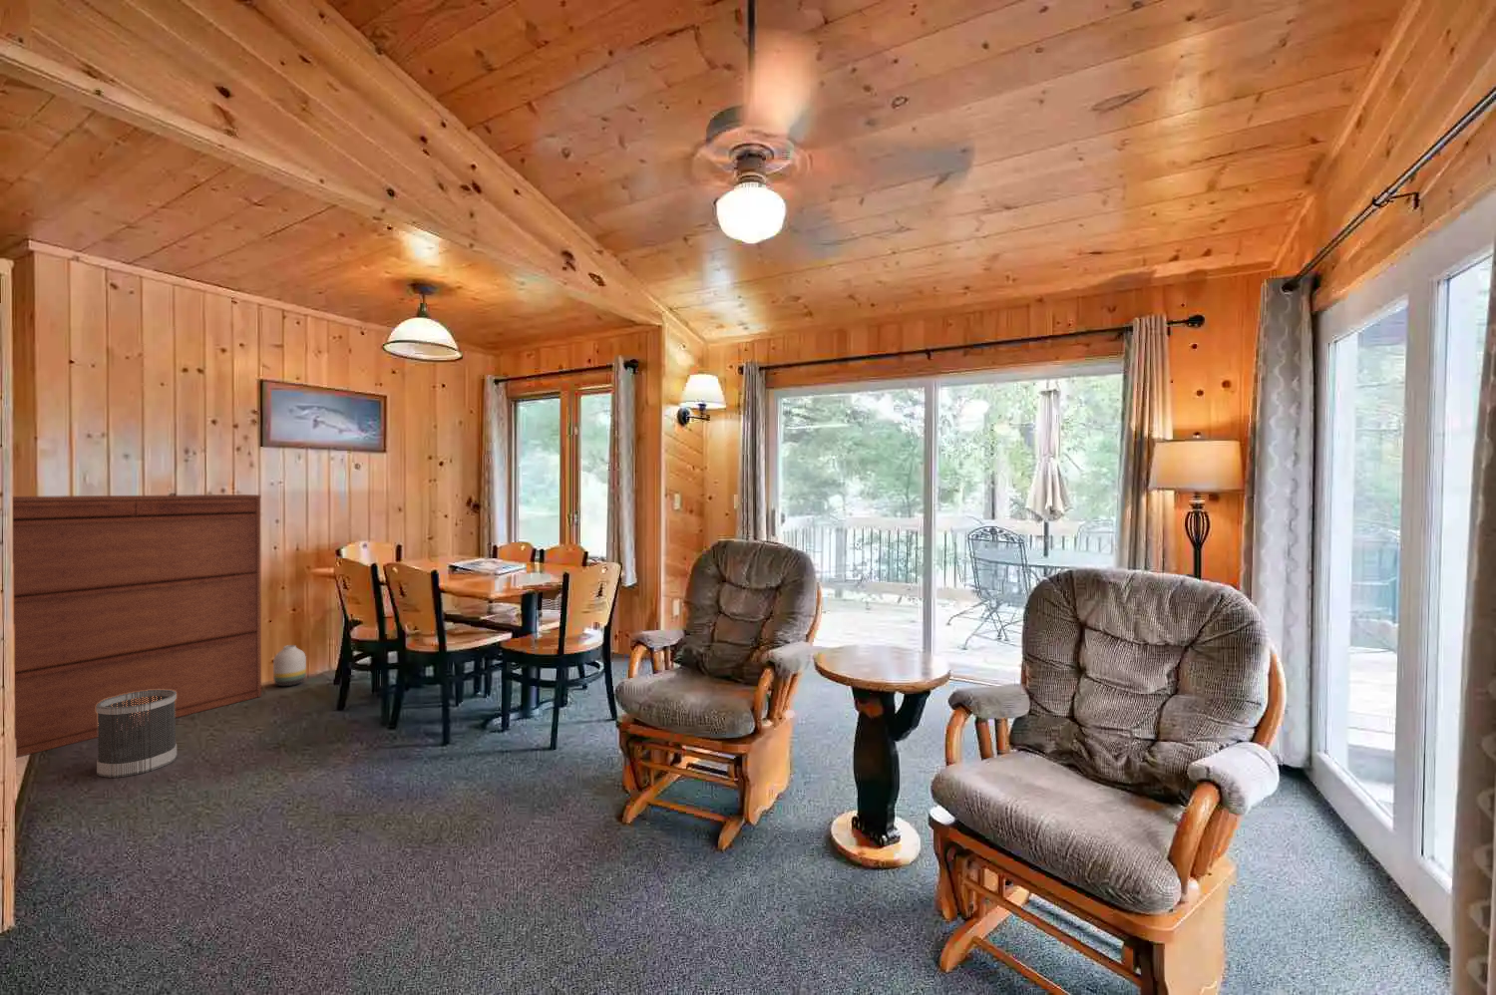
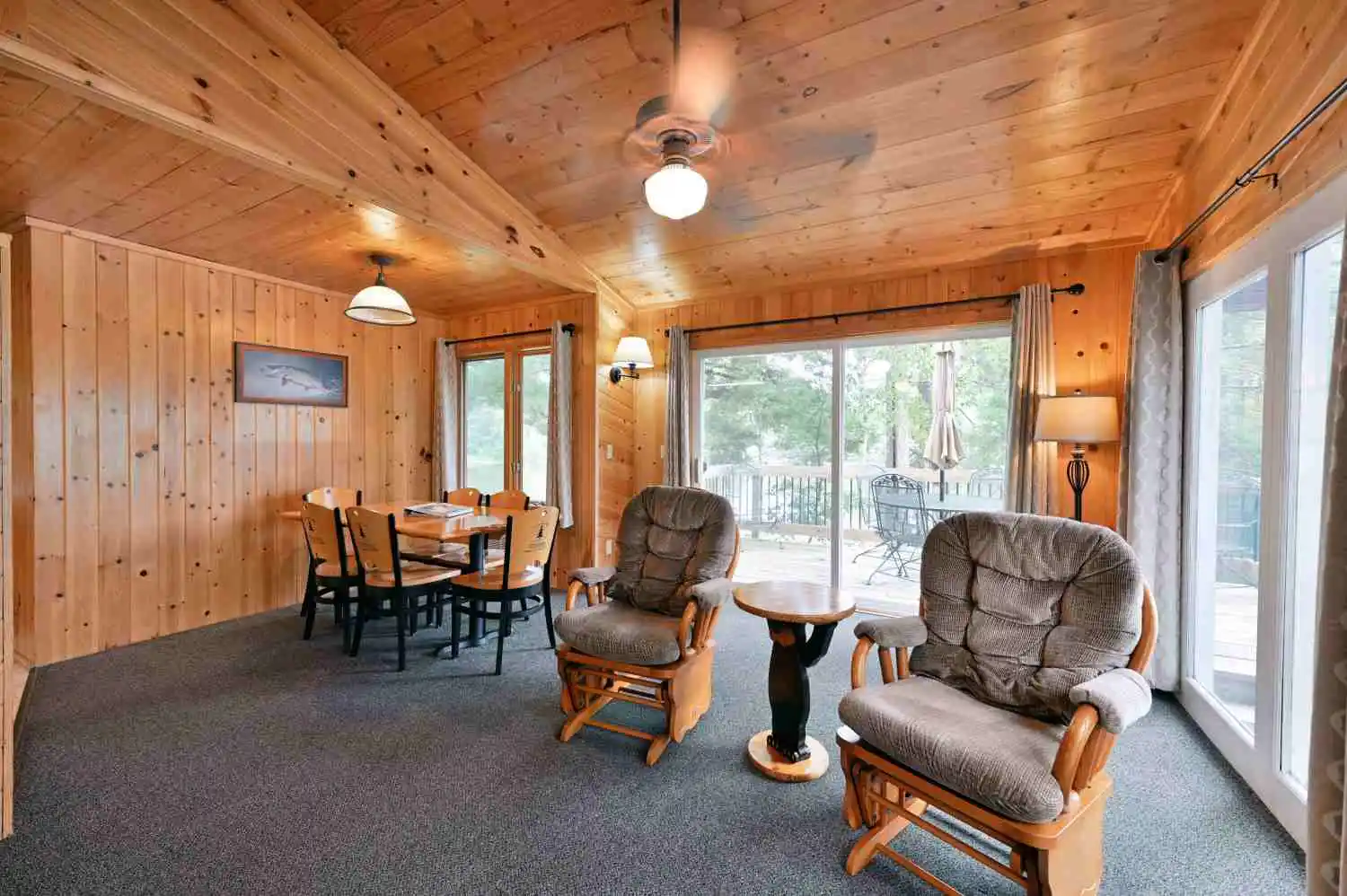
- wastebasket (138, 731)
- dresser (130, 610)
- vase (289, 665)
